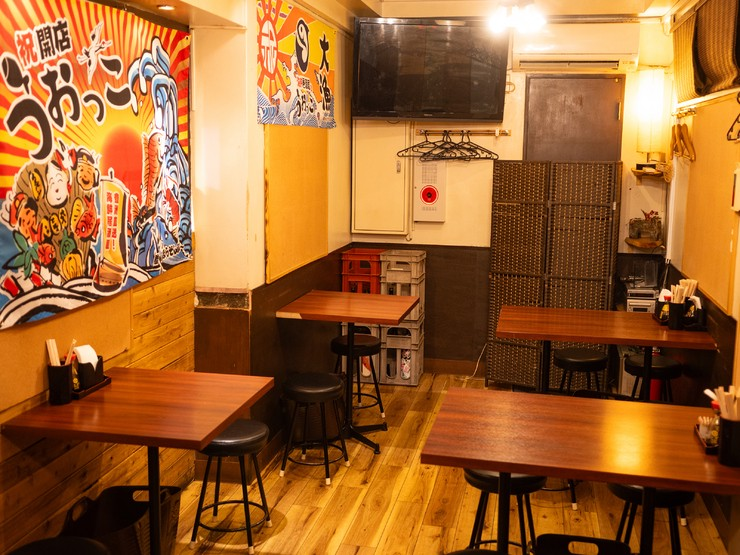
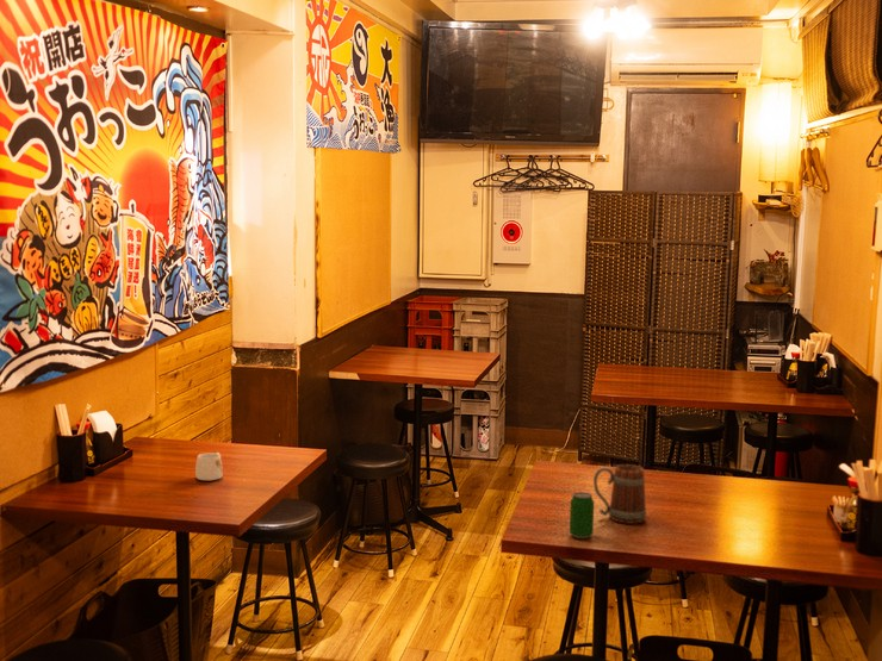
+ mug (211, 464)
+ beverage can (582, 515)
+ beer mug (620, 492)
